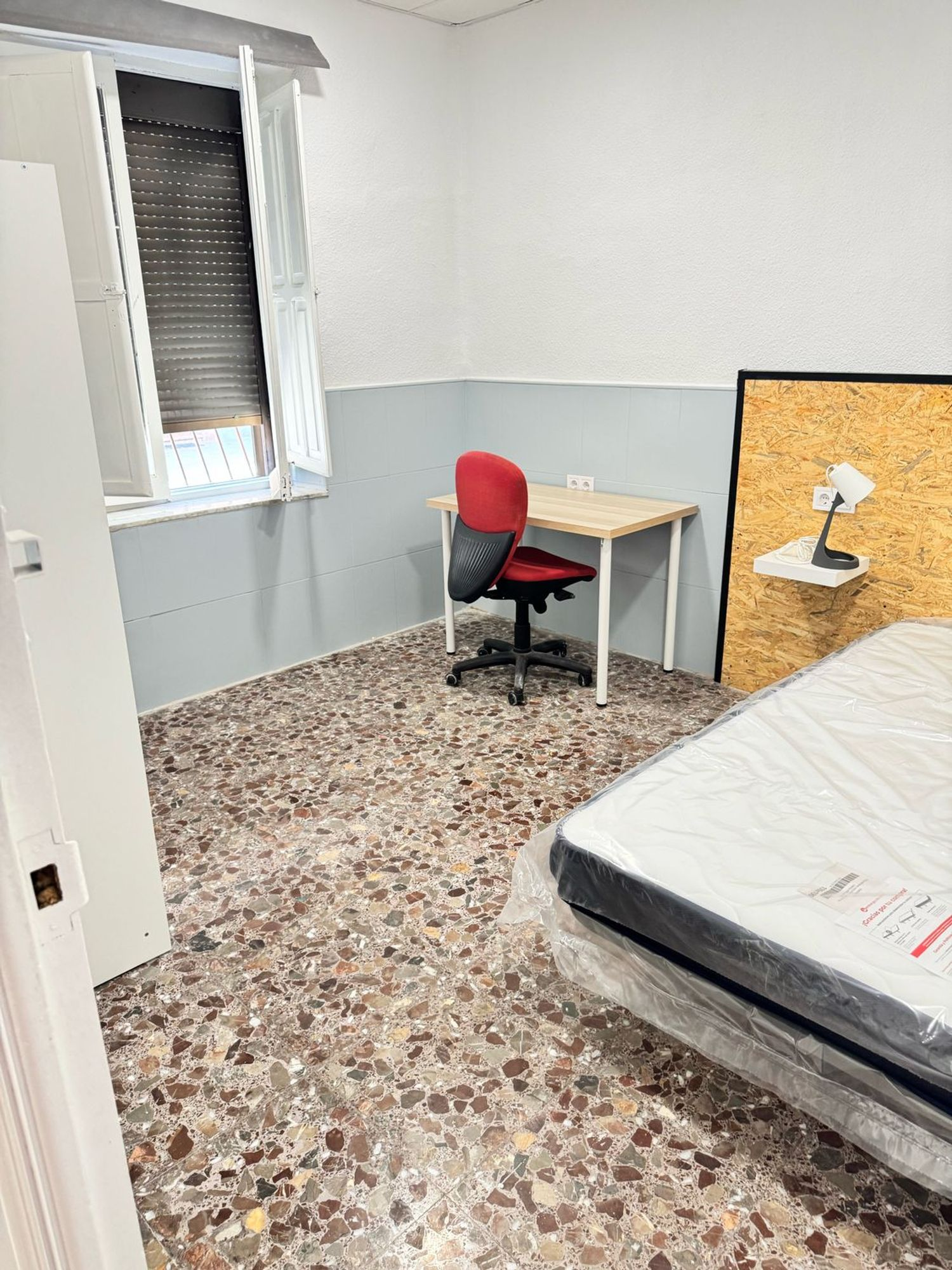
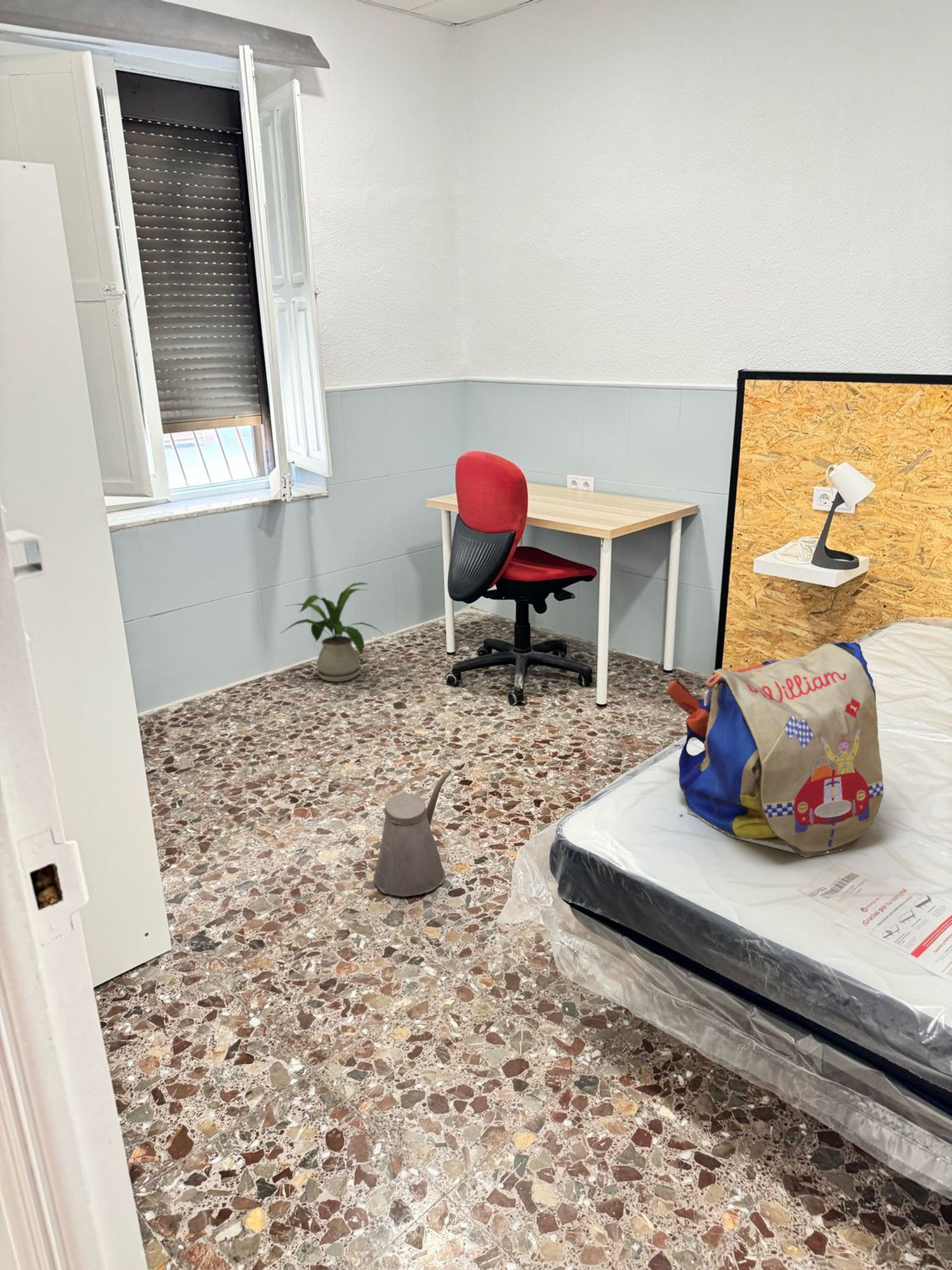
+ watering can (416, 829)
+ house plant (332, 625)
+ backpack (774, 737)
